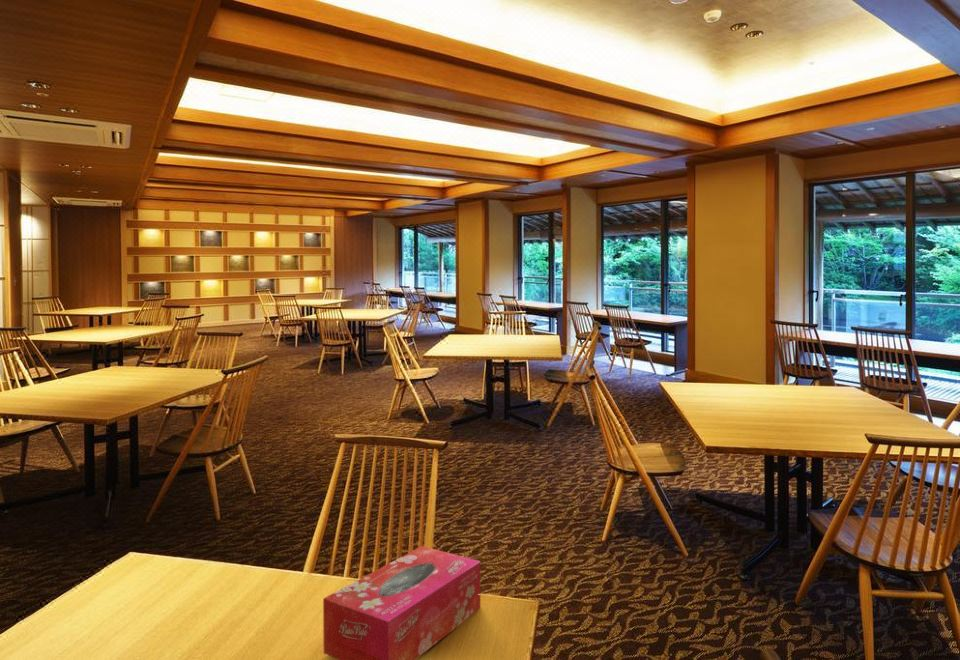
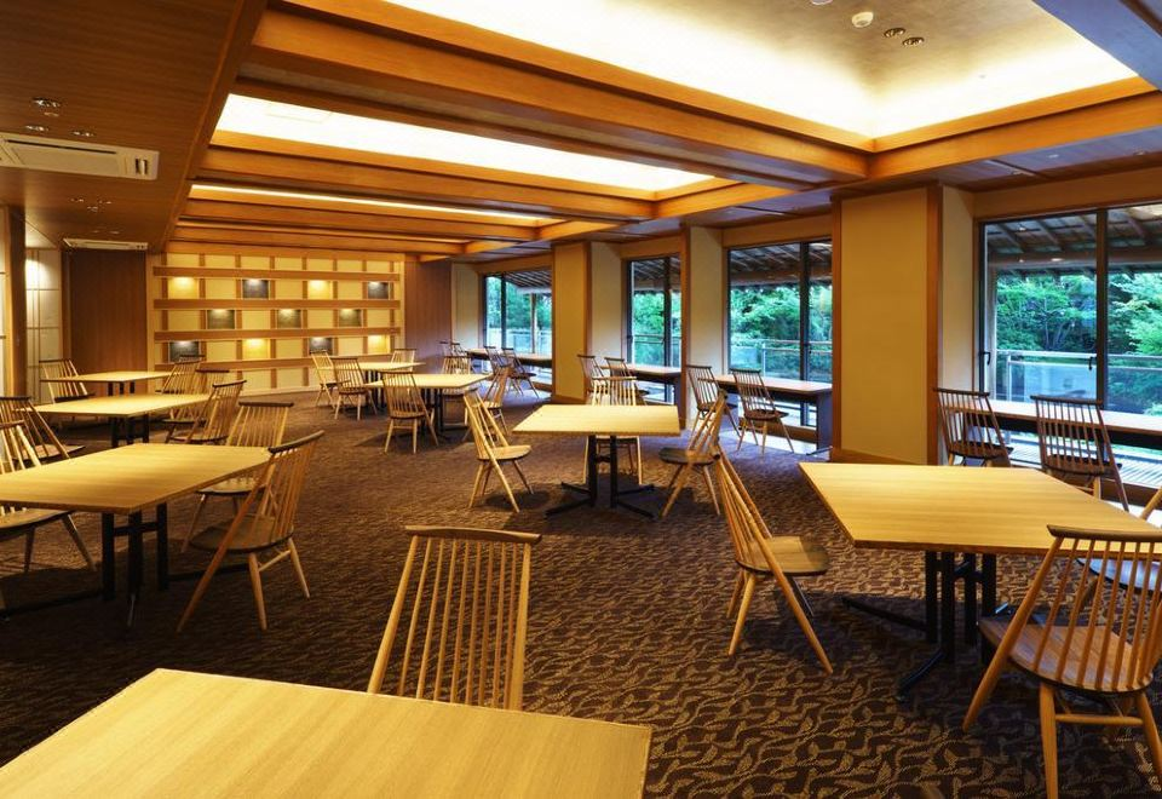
- tissue box (407, 604)
